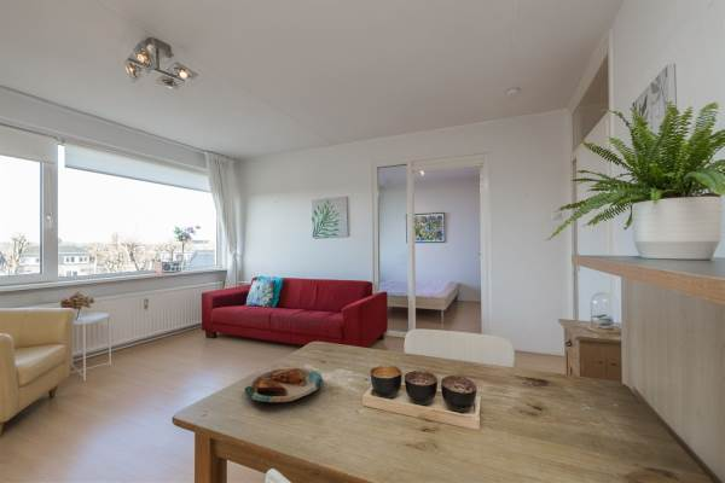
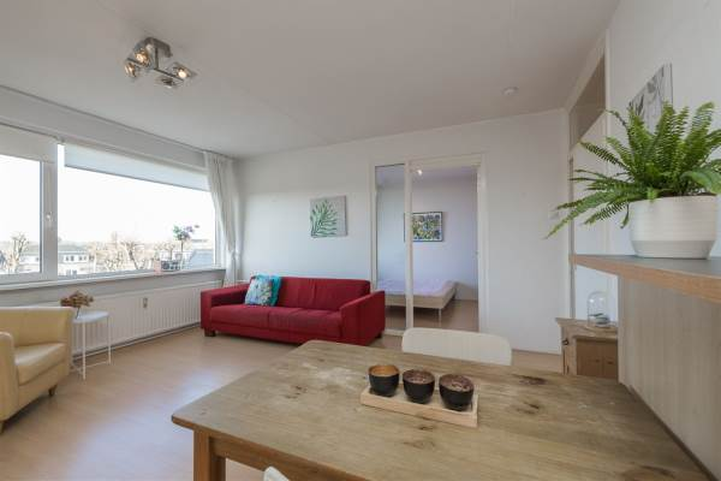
- plate (284, 383)
